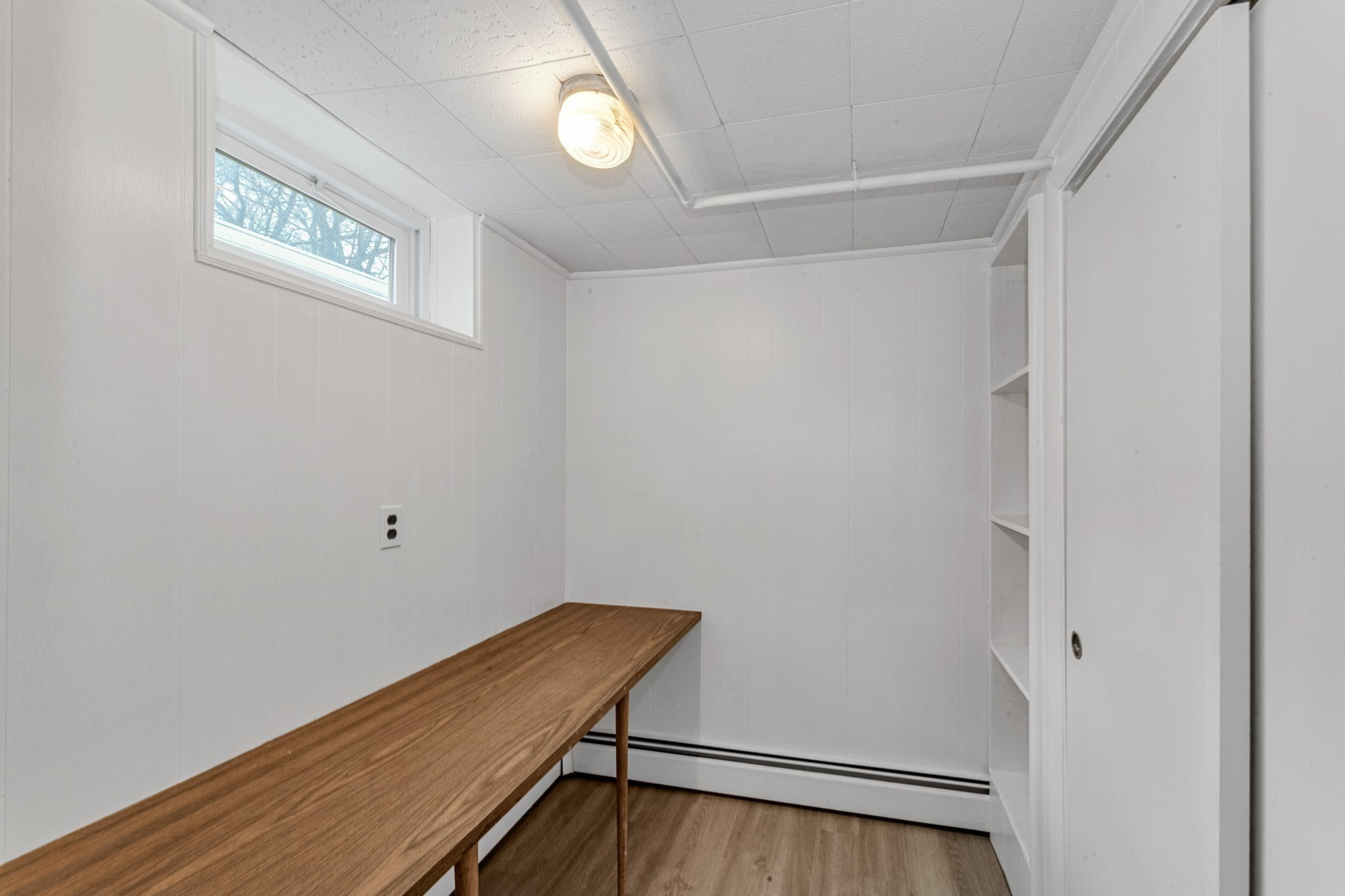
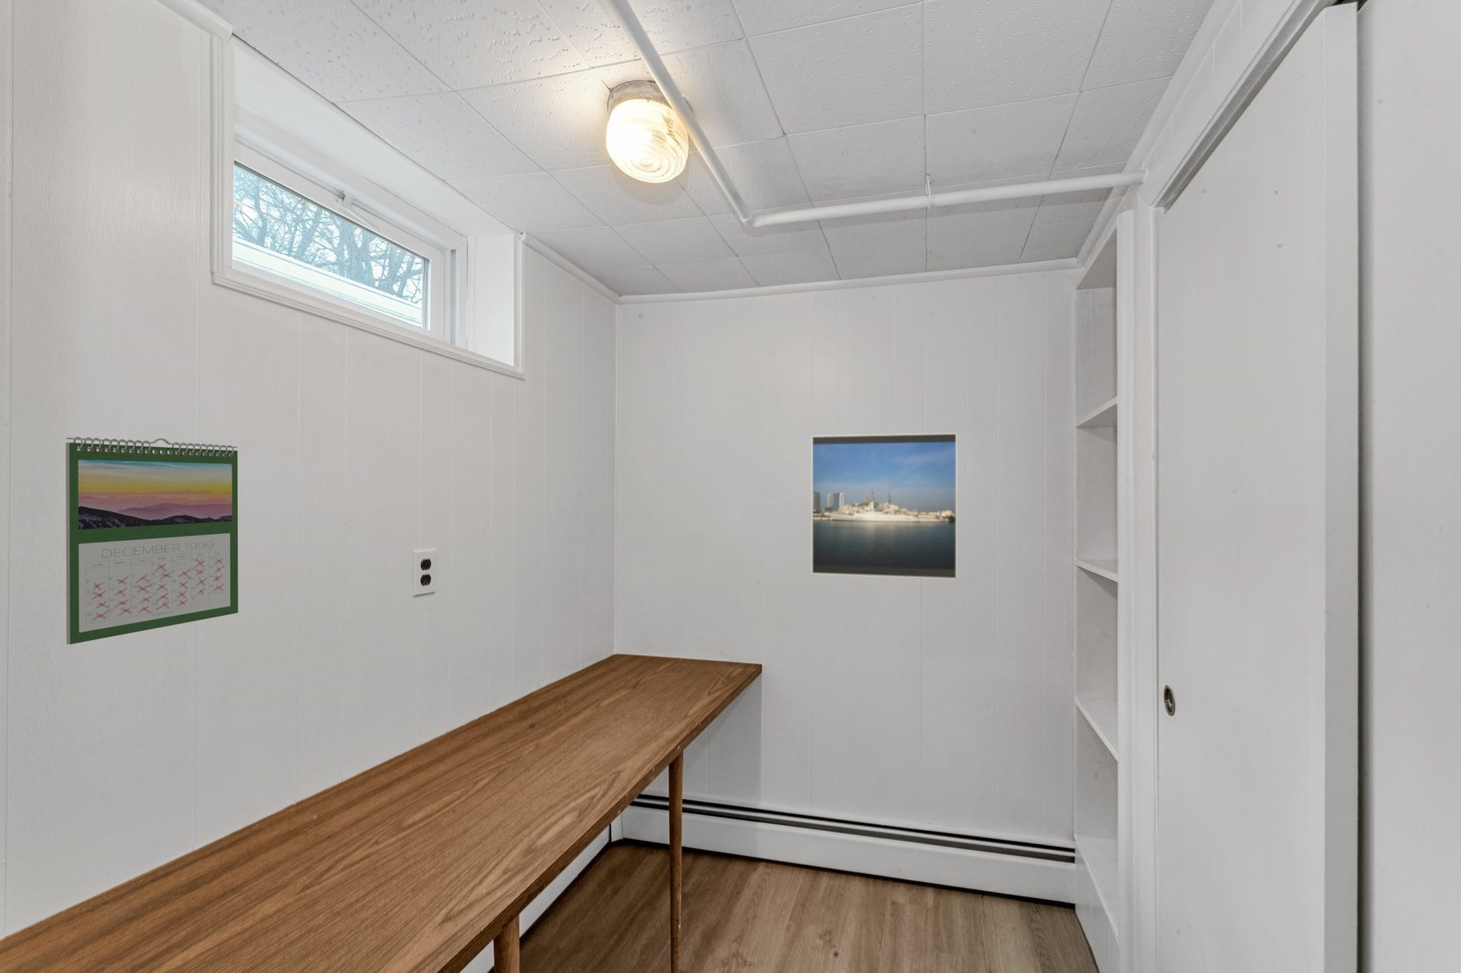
+ calendar (161, 532)
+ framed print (882, 505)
